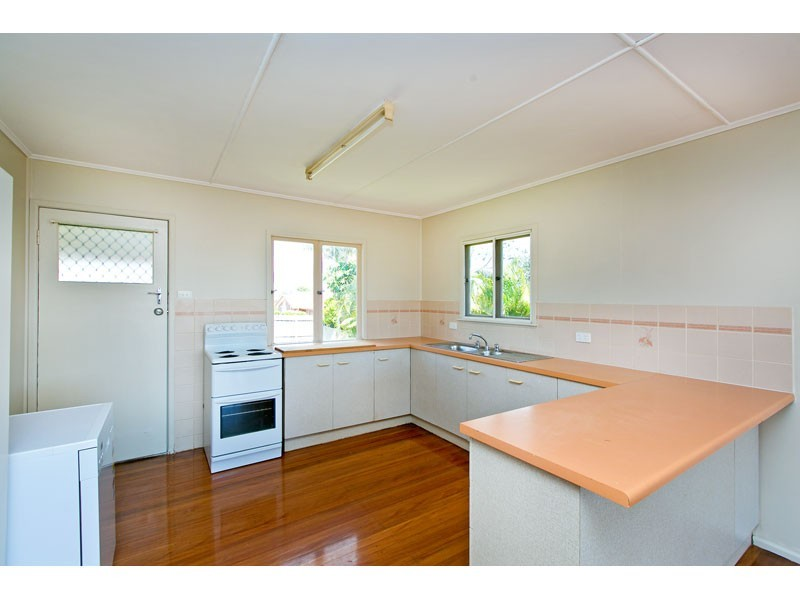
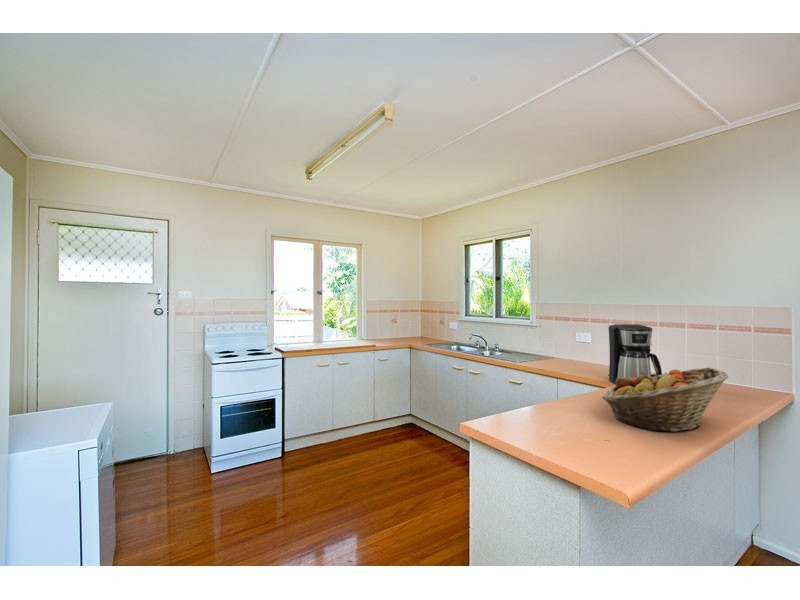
+ coffee maker (633, 353)
+ fruit basket (661, 393)
